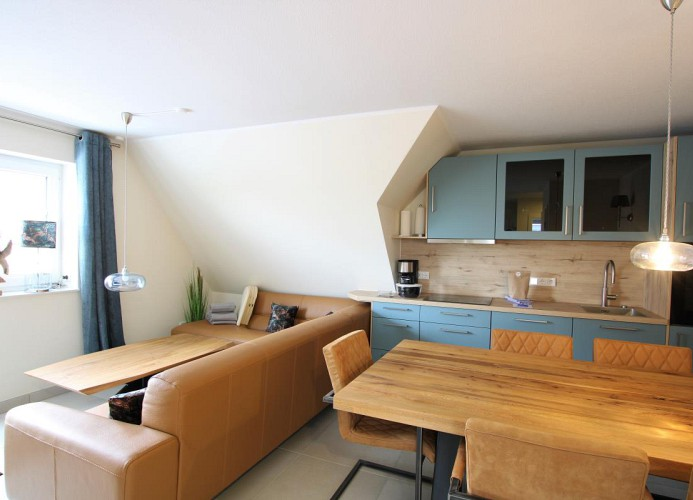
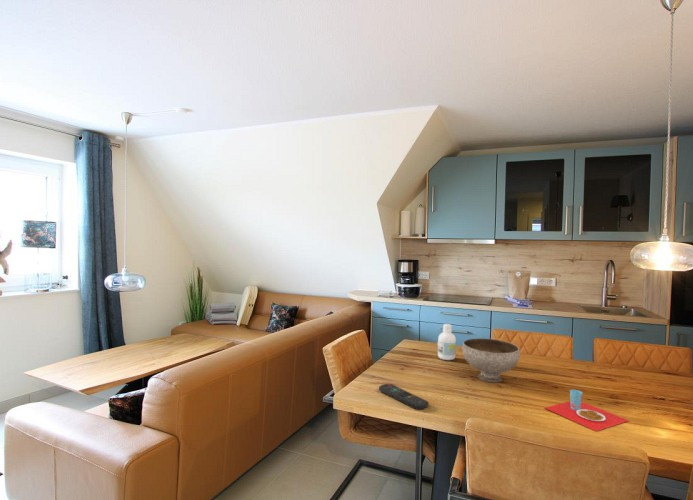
+ remote control (402, 395)
+ bottle (446, 341)
+ bowl (490, 361)
+ placemat (585, 405)
